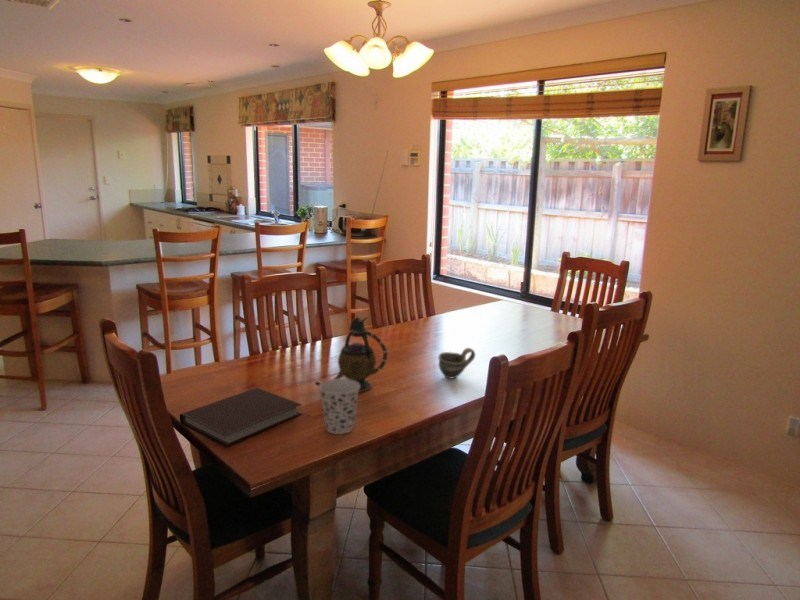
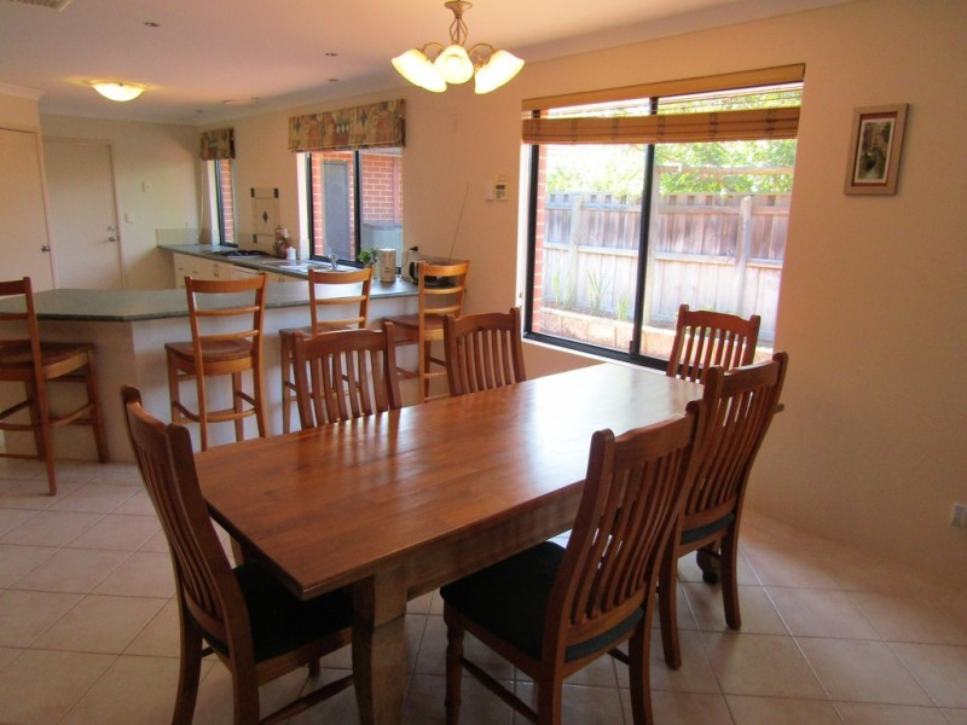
- teapot (348, 354)
- cup (455, 363)
- notebook (242, 413)
- cup (339, 407)
